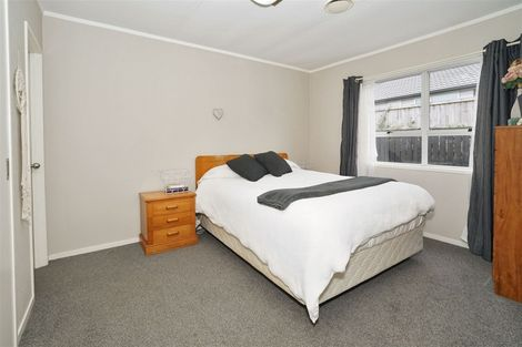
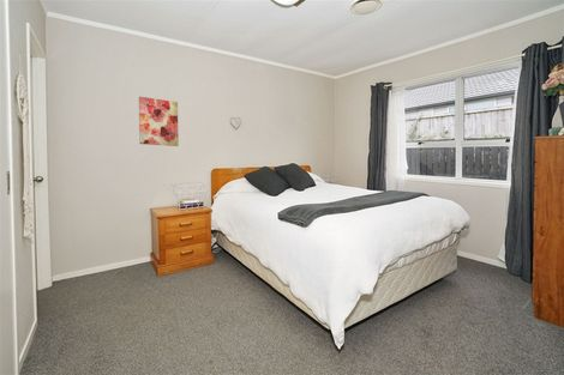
+ wall art (158, 122)
